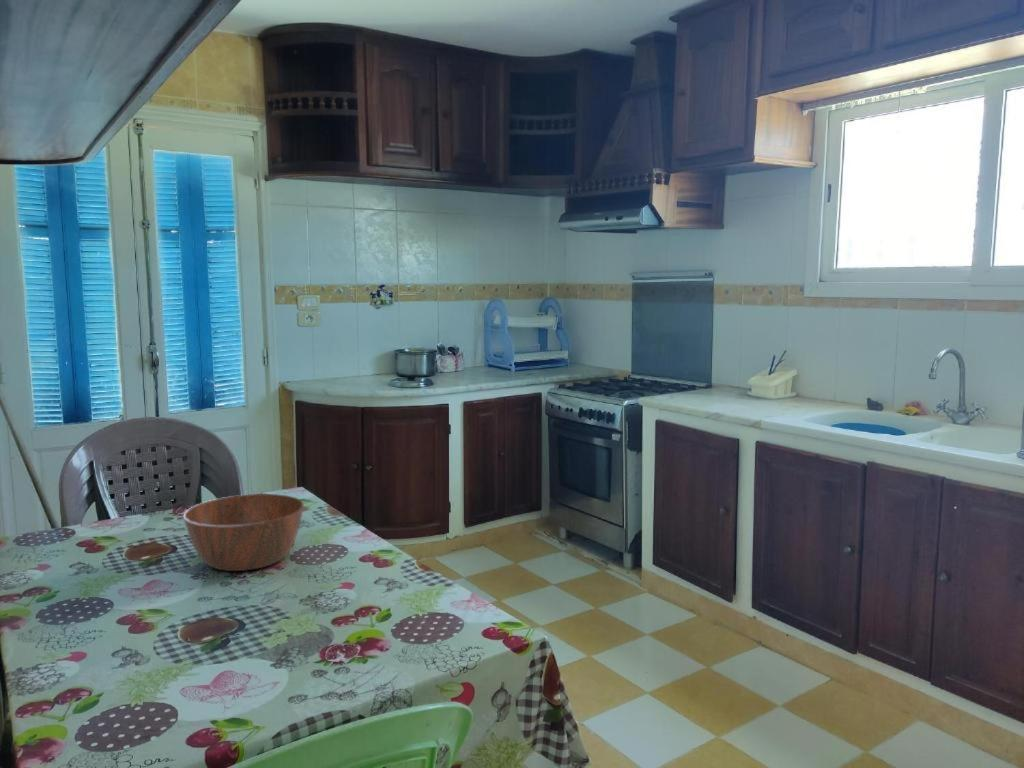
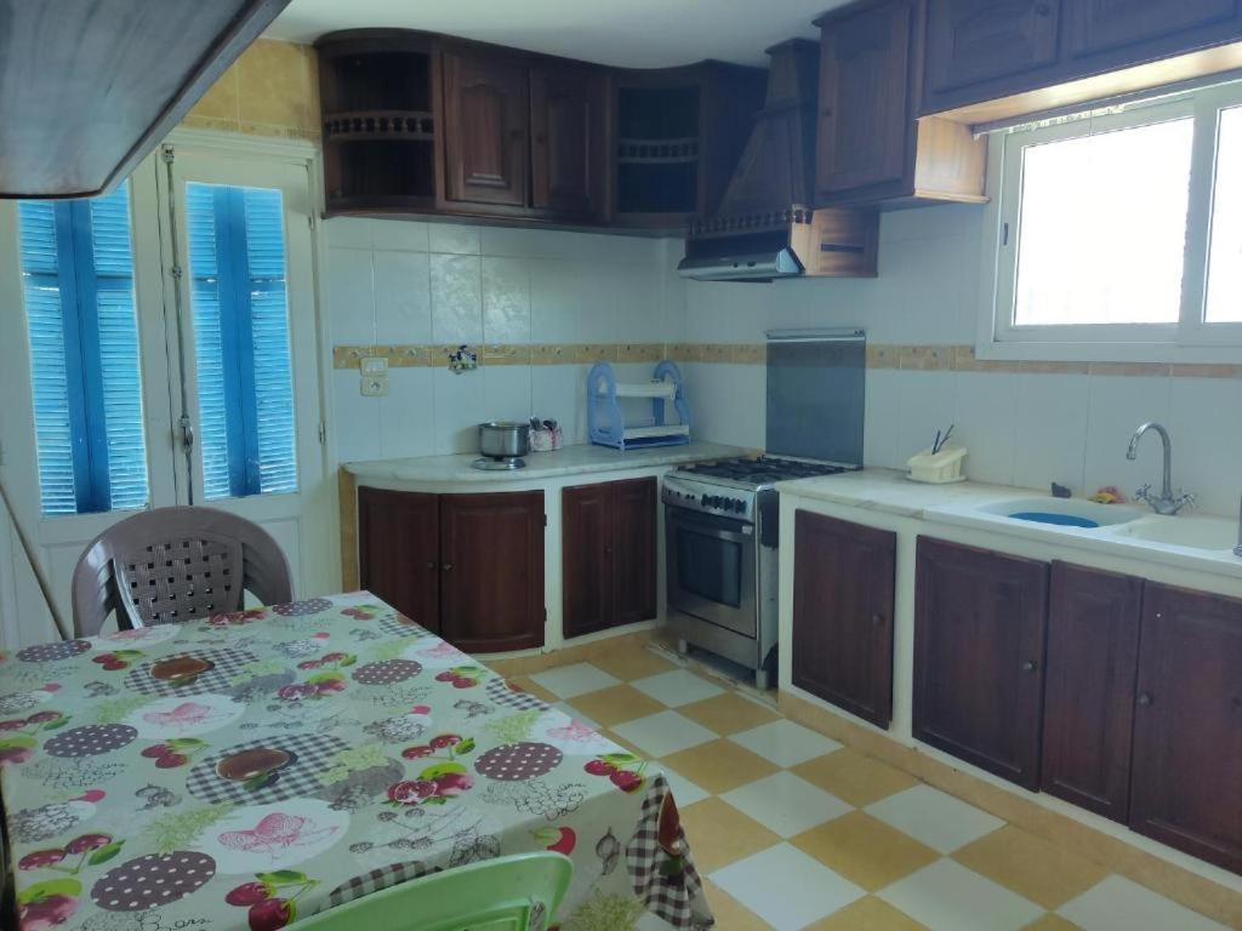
- bowl (246, 534)
